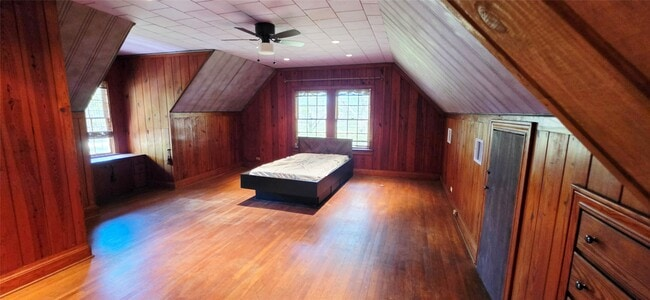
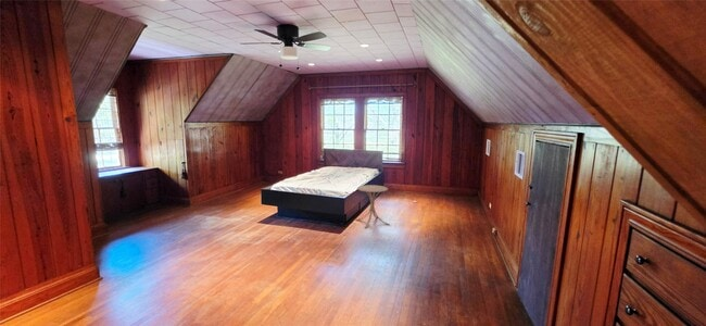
+ side table (371, 204)
